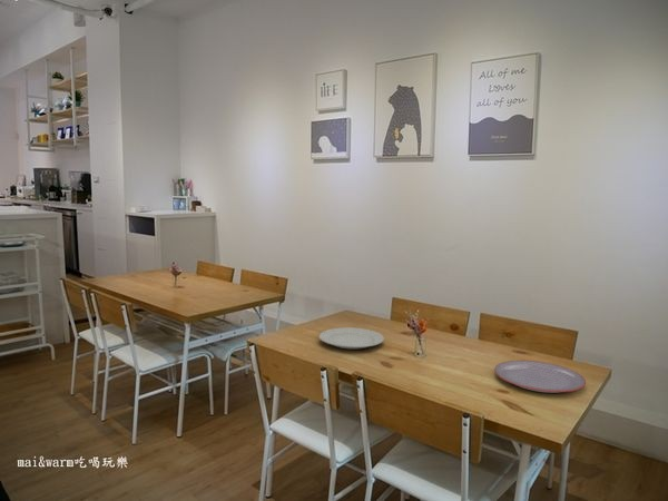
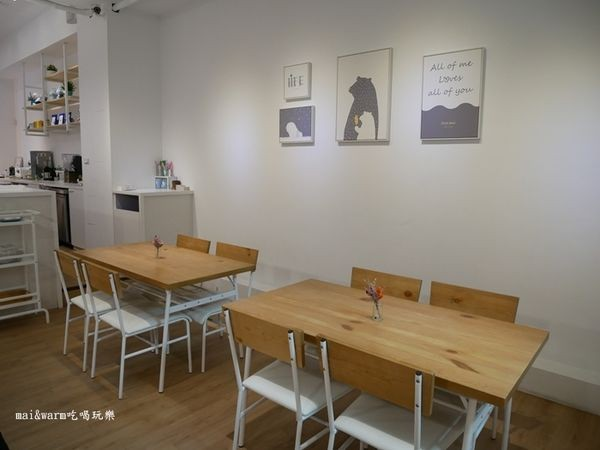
- plate (538, 377)
- chinaware (351, 338)
